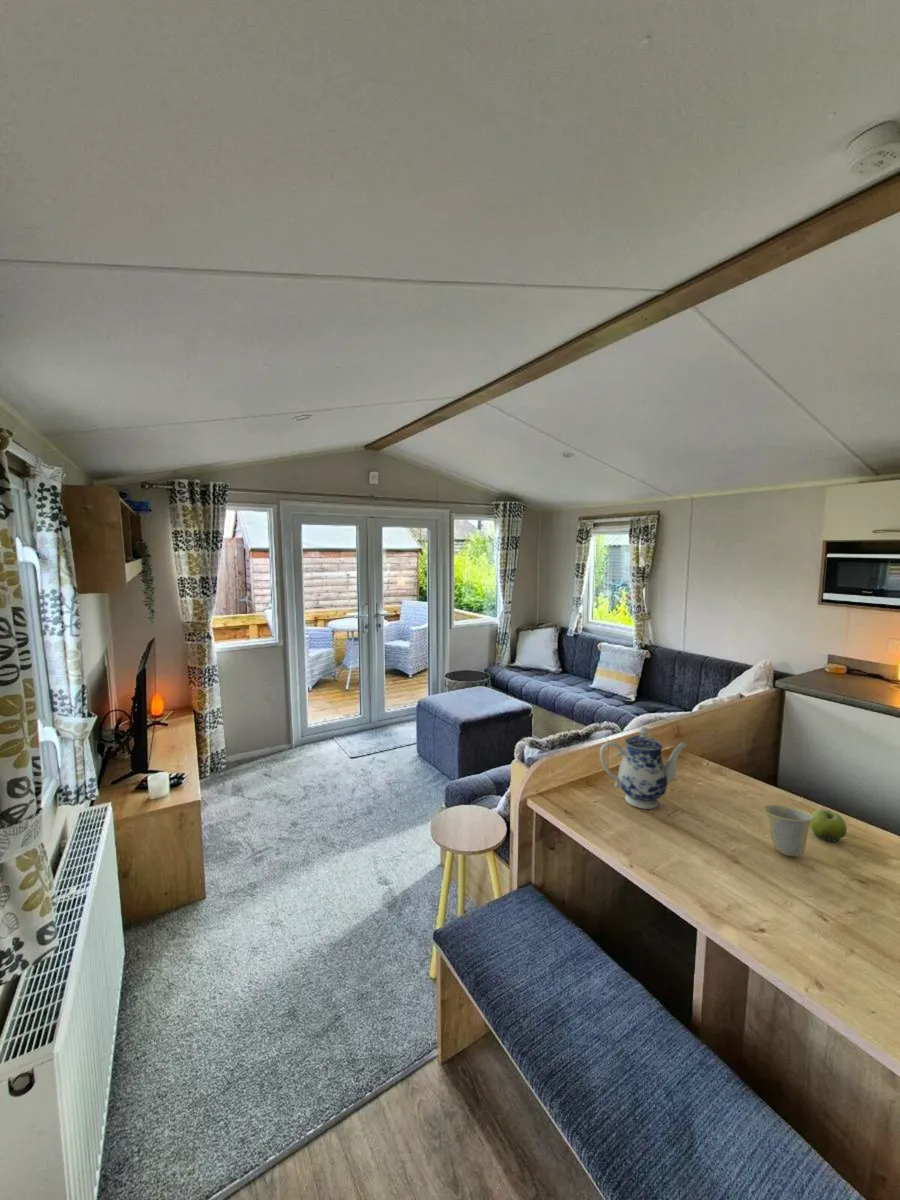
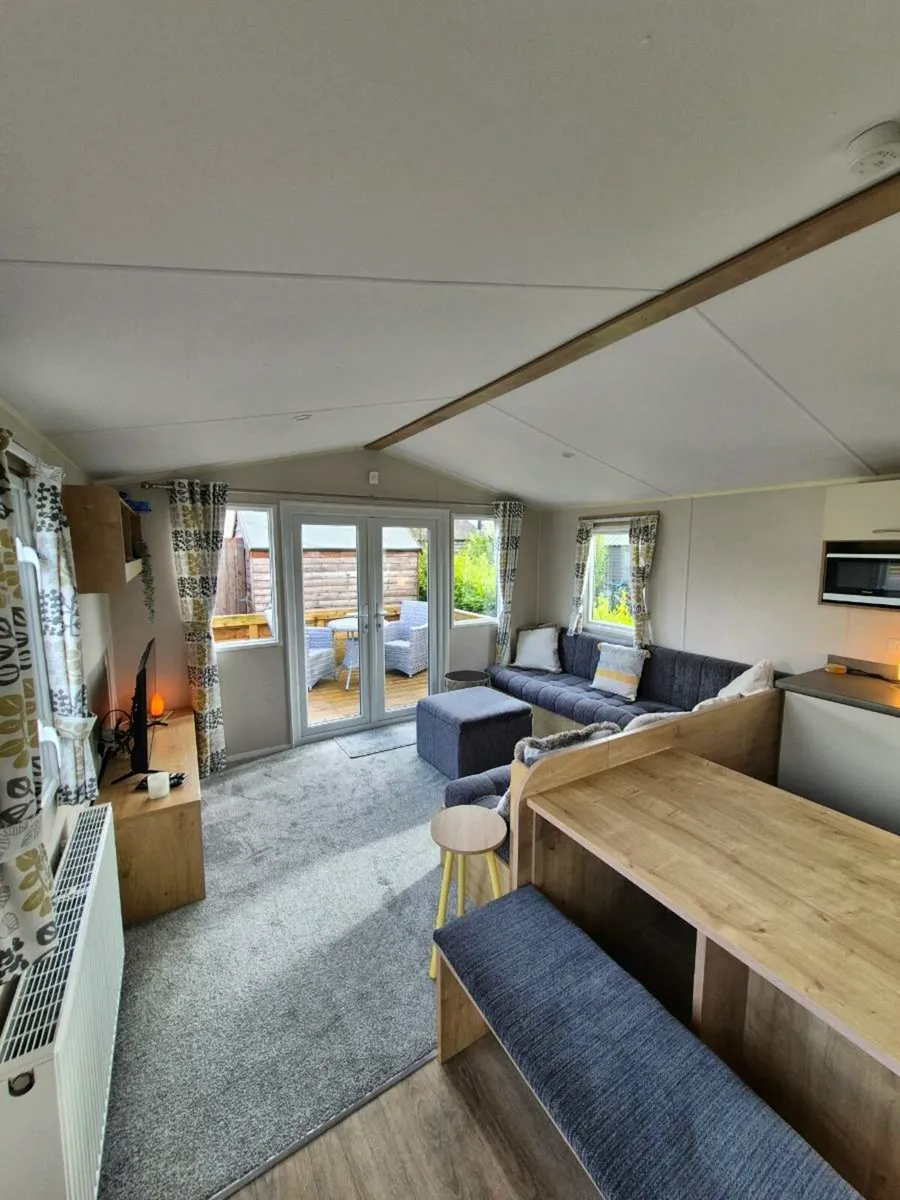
- teapot (642, 764)
- cup (786, 830)
- fruit (827, 824)
